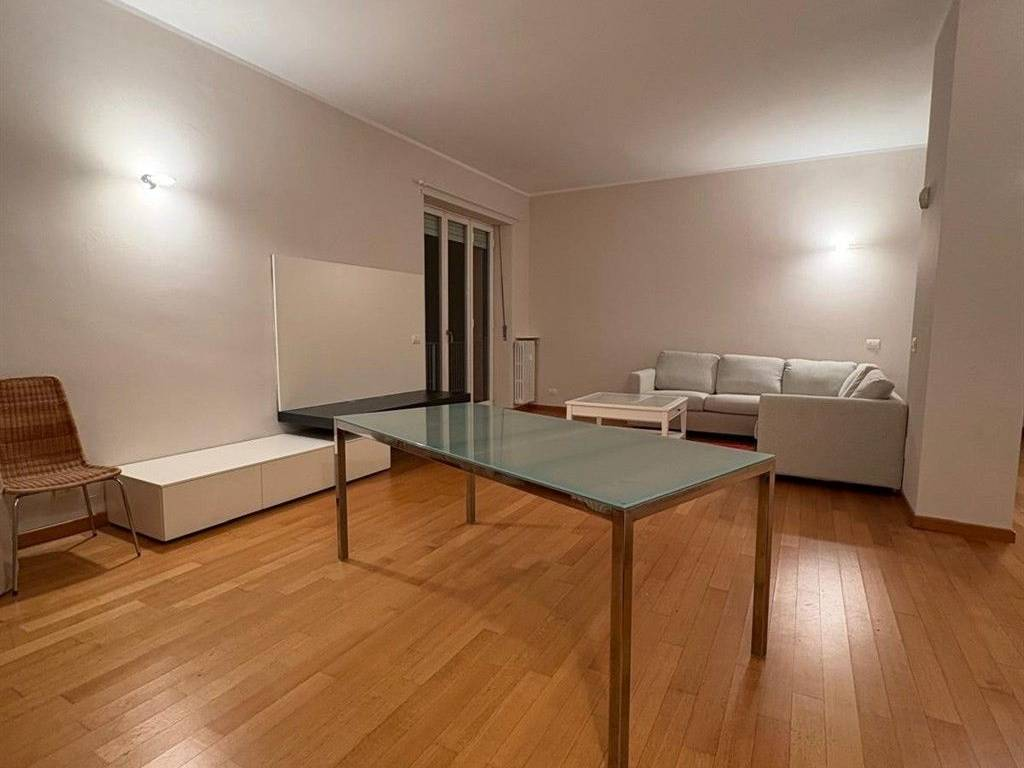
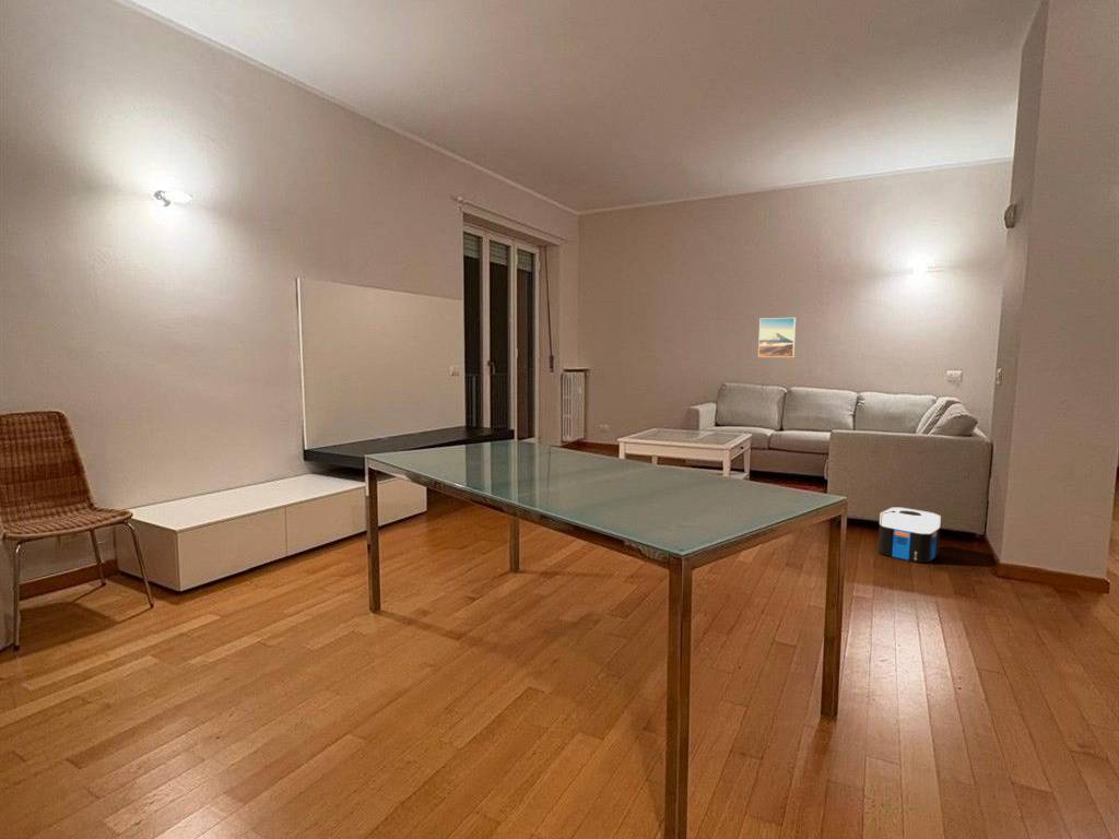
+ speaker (908, 532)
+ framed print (776, 338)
